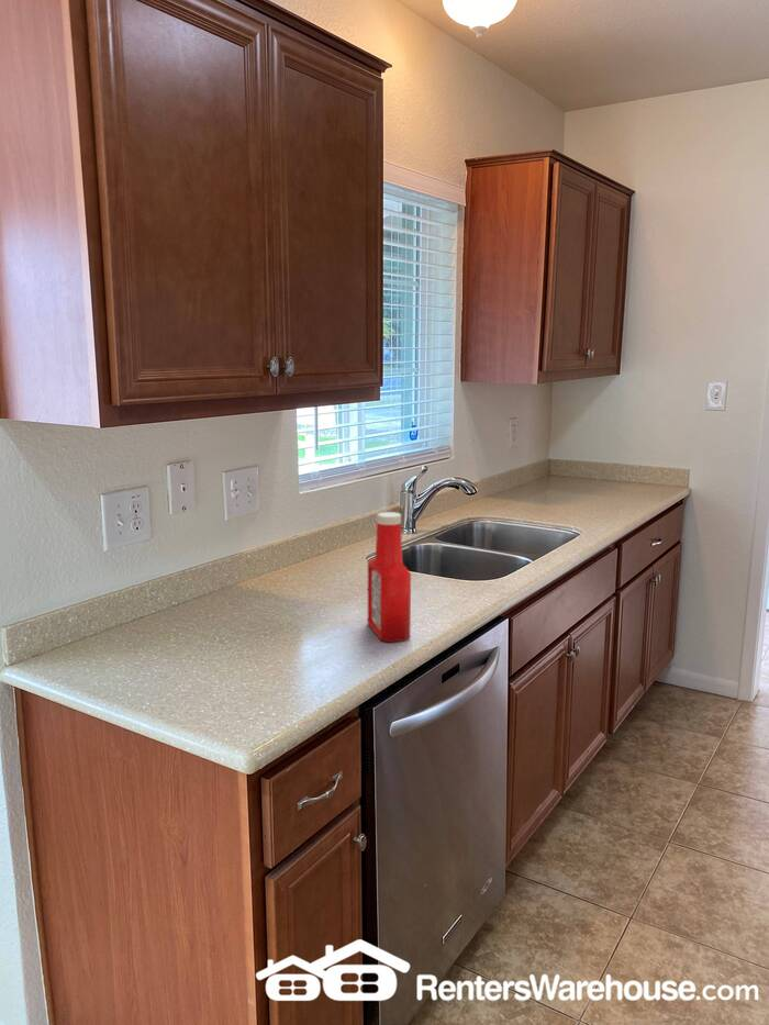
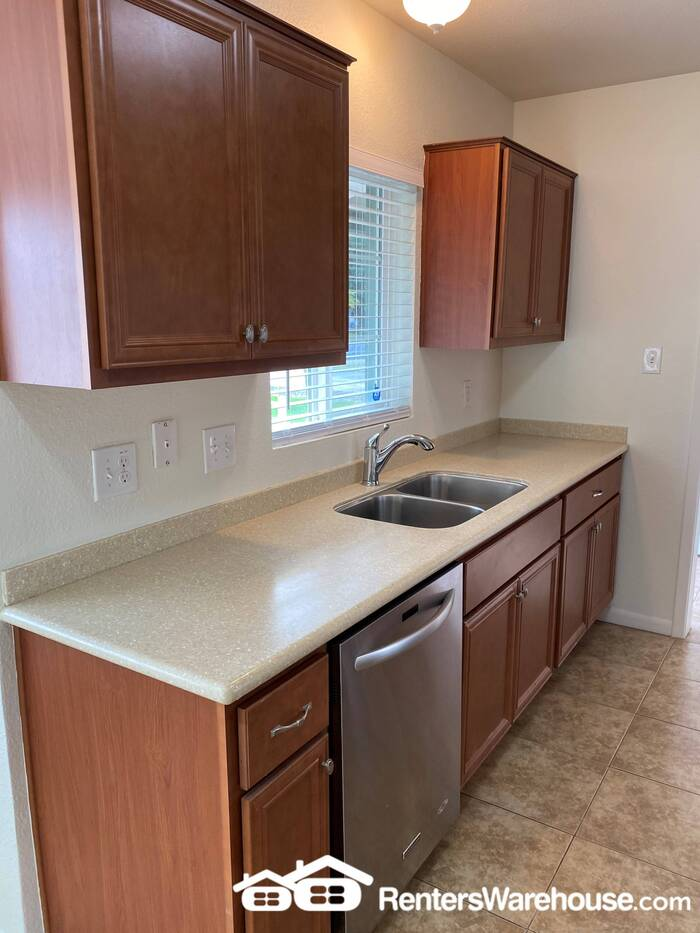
- soap bottle (388, 572)
